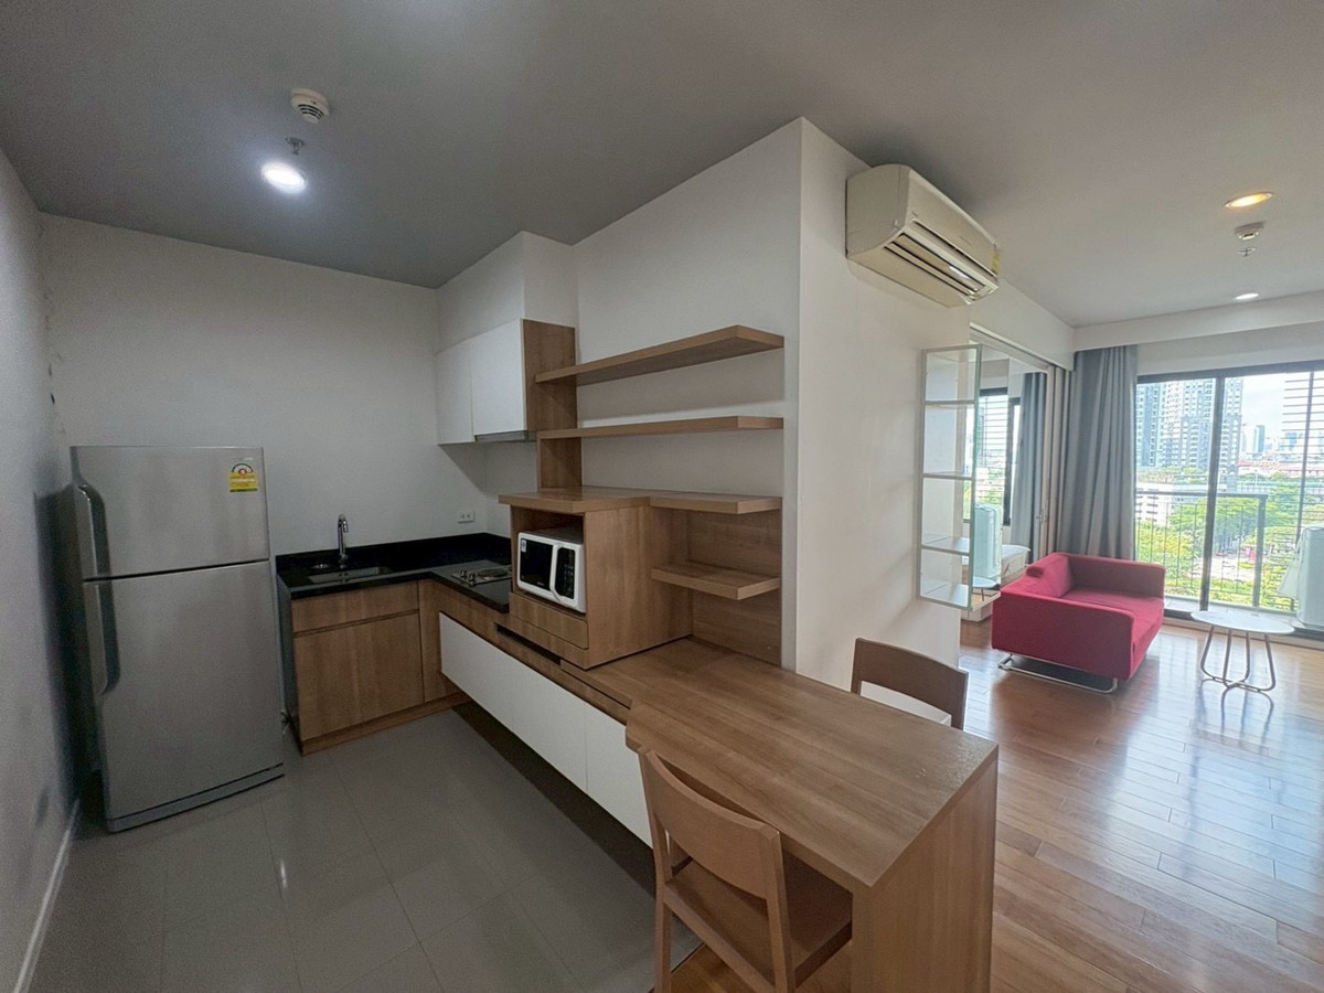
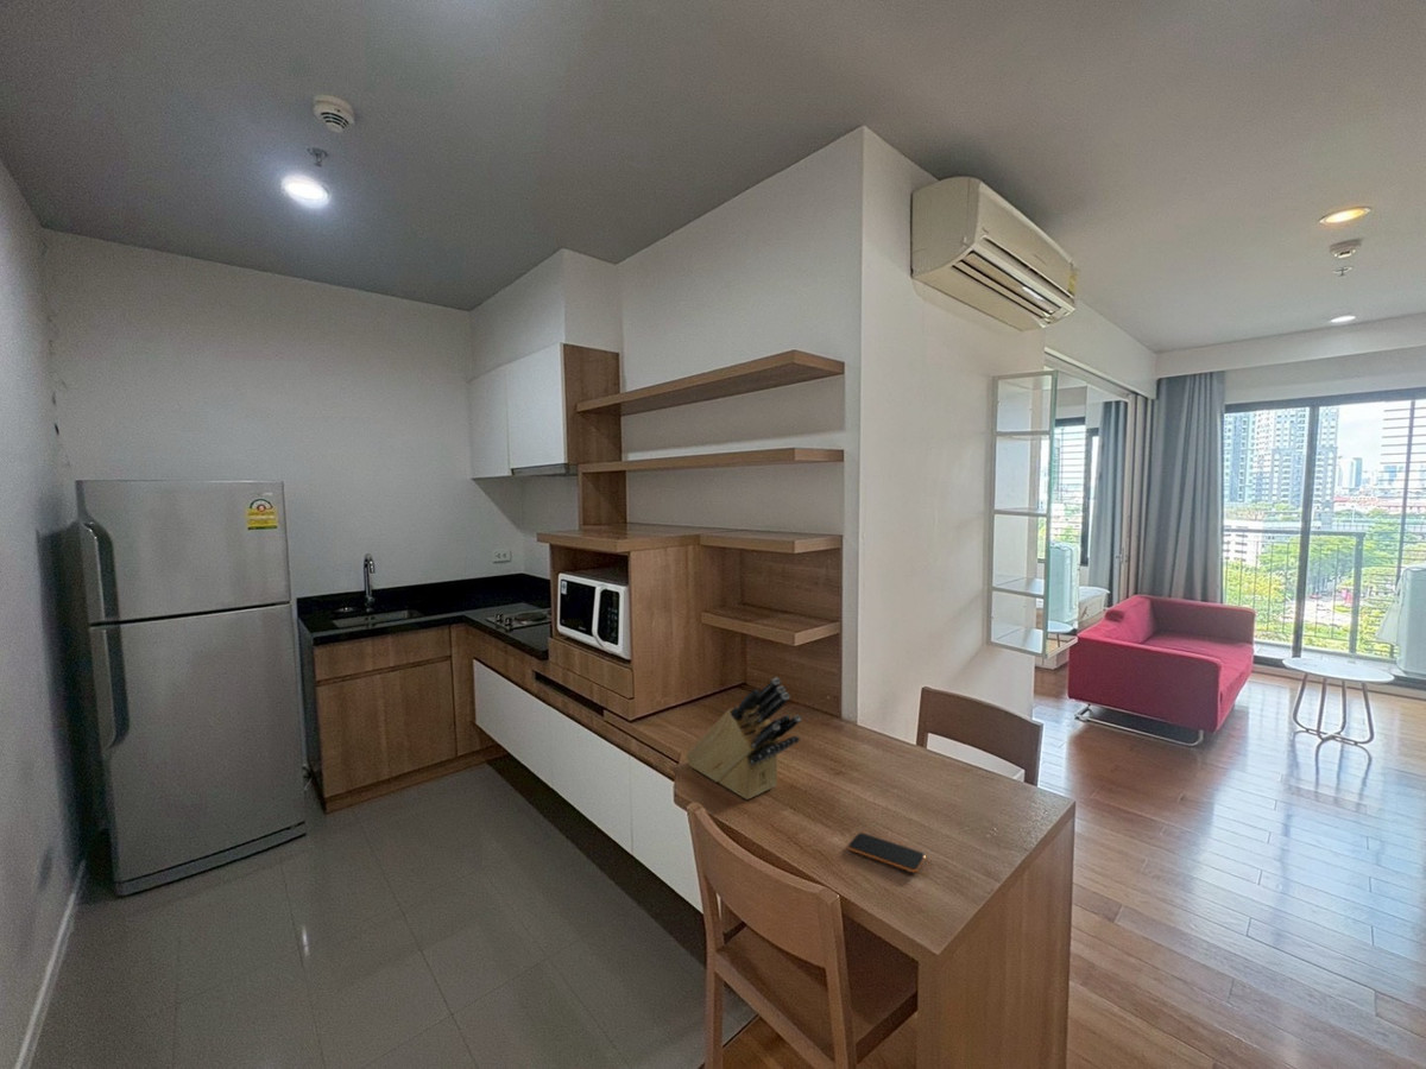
+ knife block (740, 726)
+ smartphone (885, 850)
